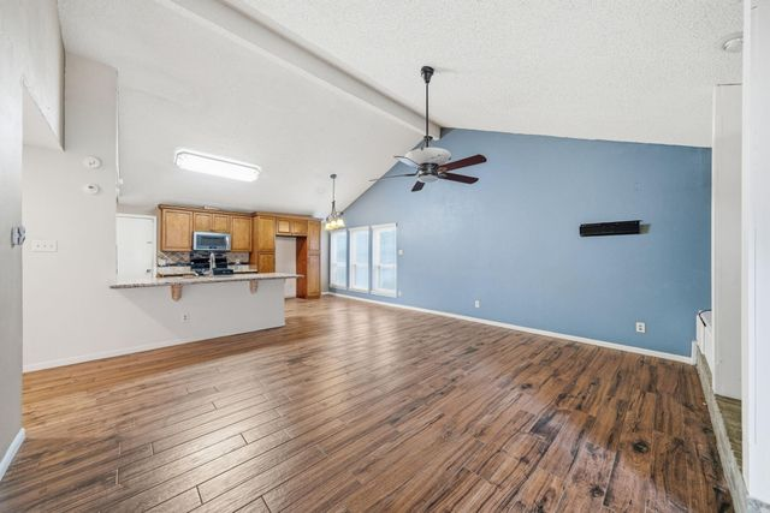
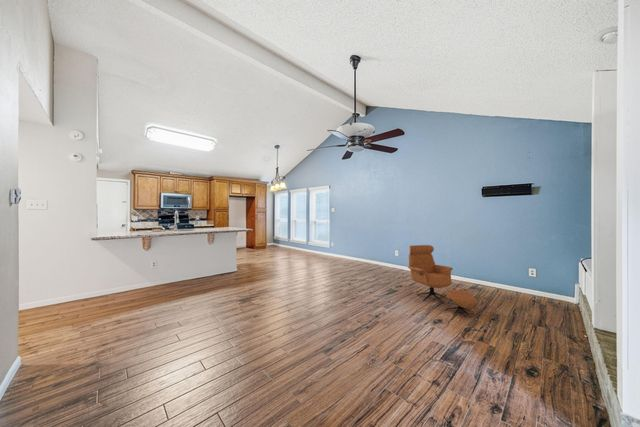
+ armchair (440, 276)
